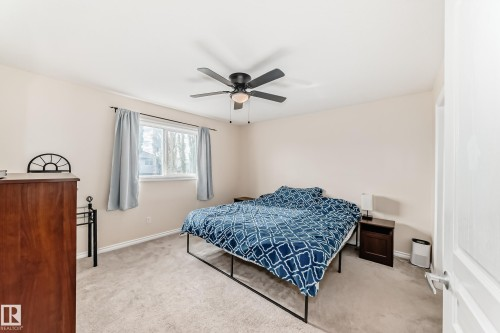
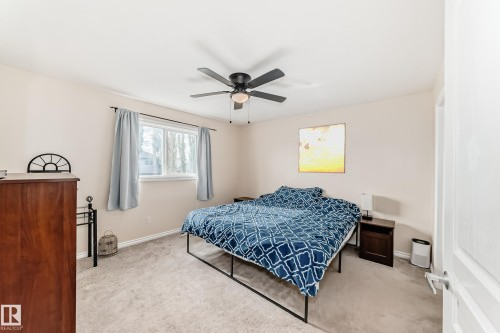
+ basket (108, 242)
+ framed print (320, 149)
